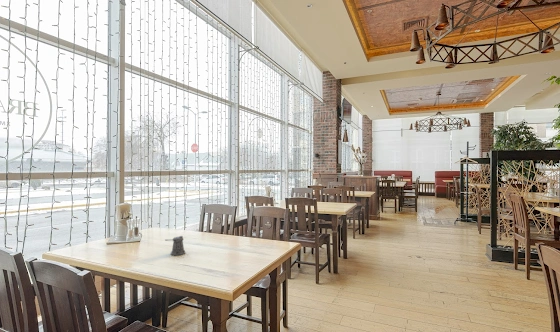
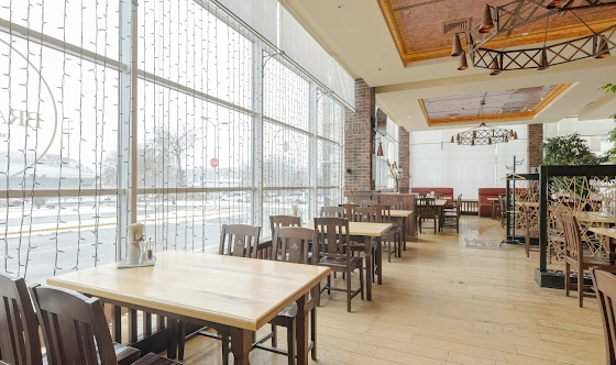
- pepper shaker (176, 244)
